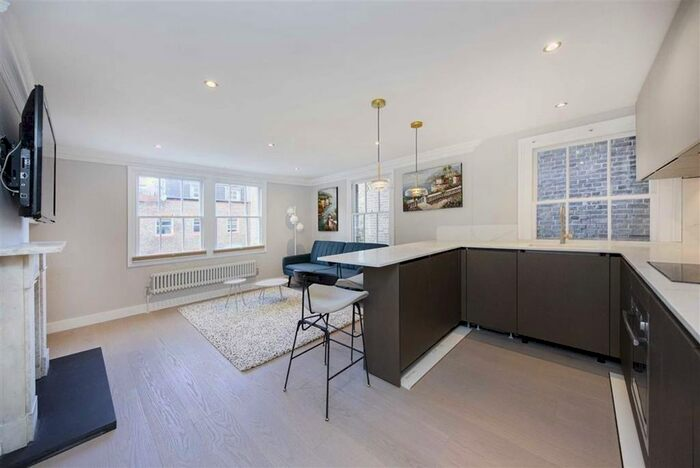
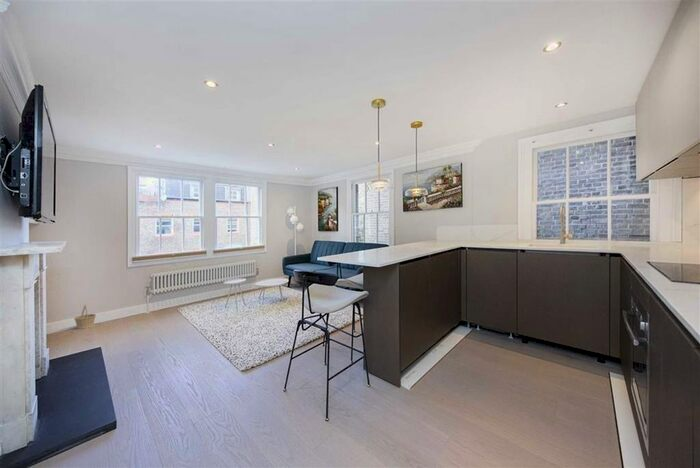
+ basket (85, 315)
